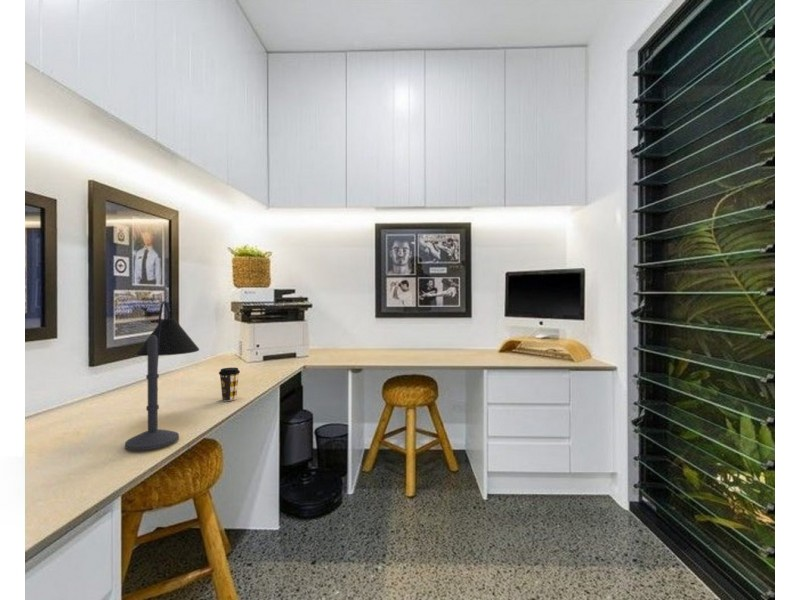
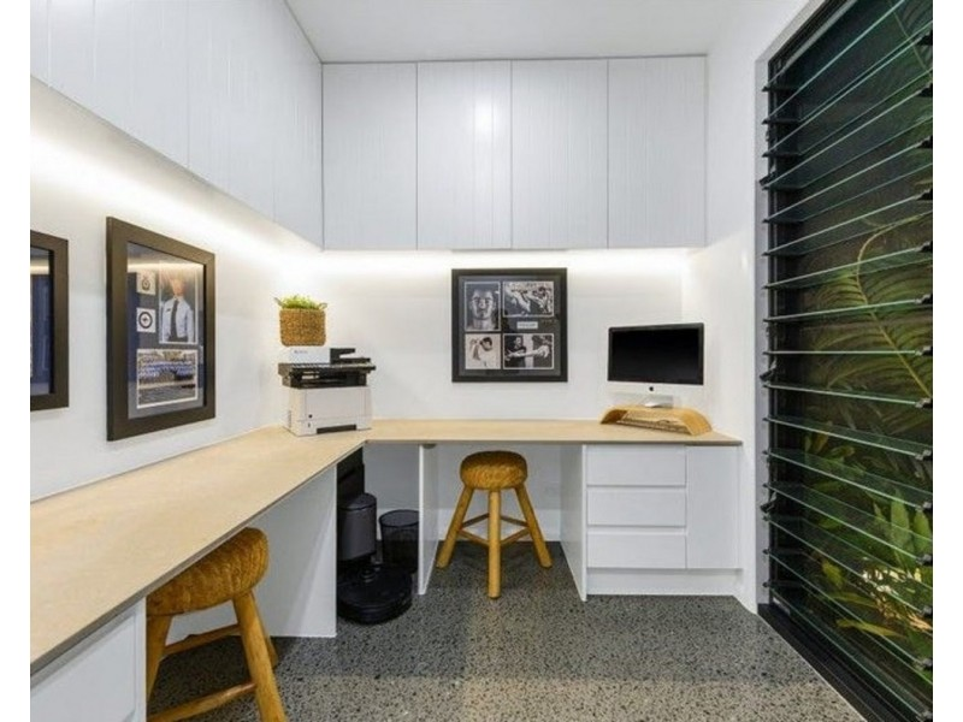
- desk lamp (157, 364)
- coffee cup (229, 384)
